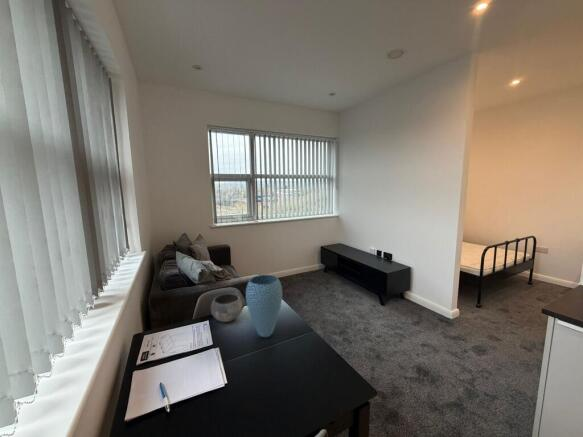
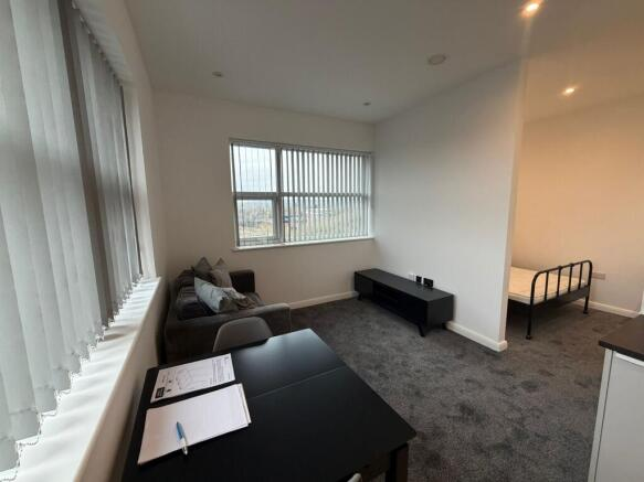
- vase (264, 306)
- bowl (226, 308)
